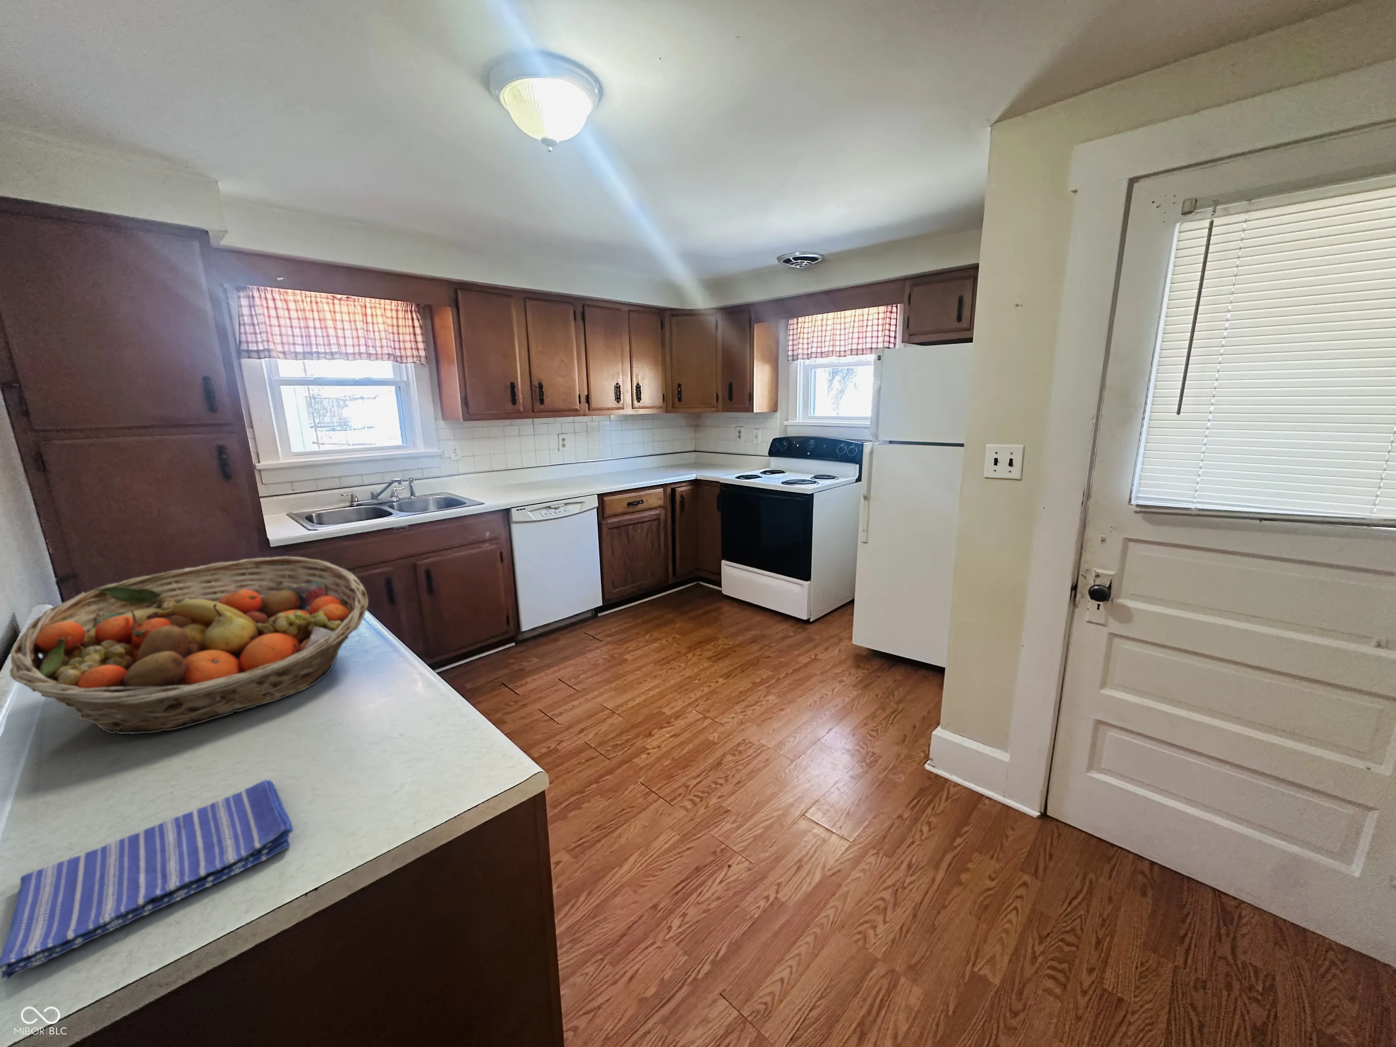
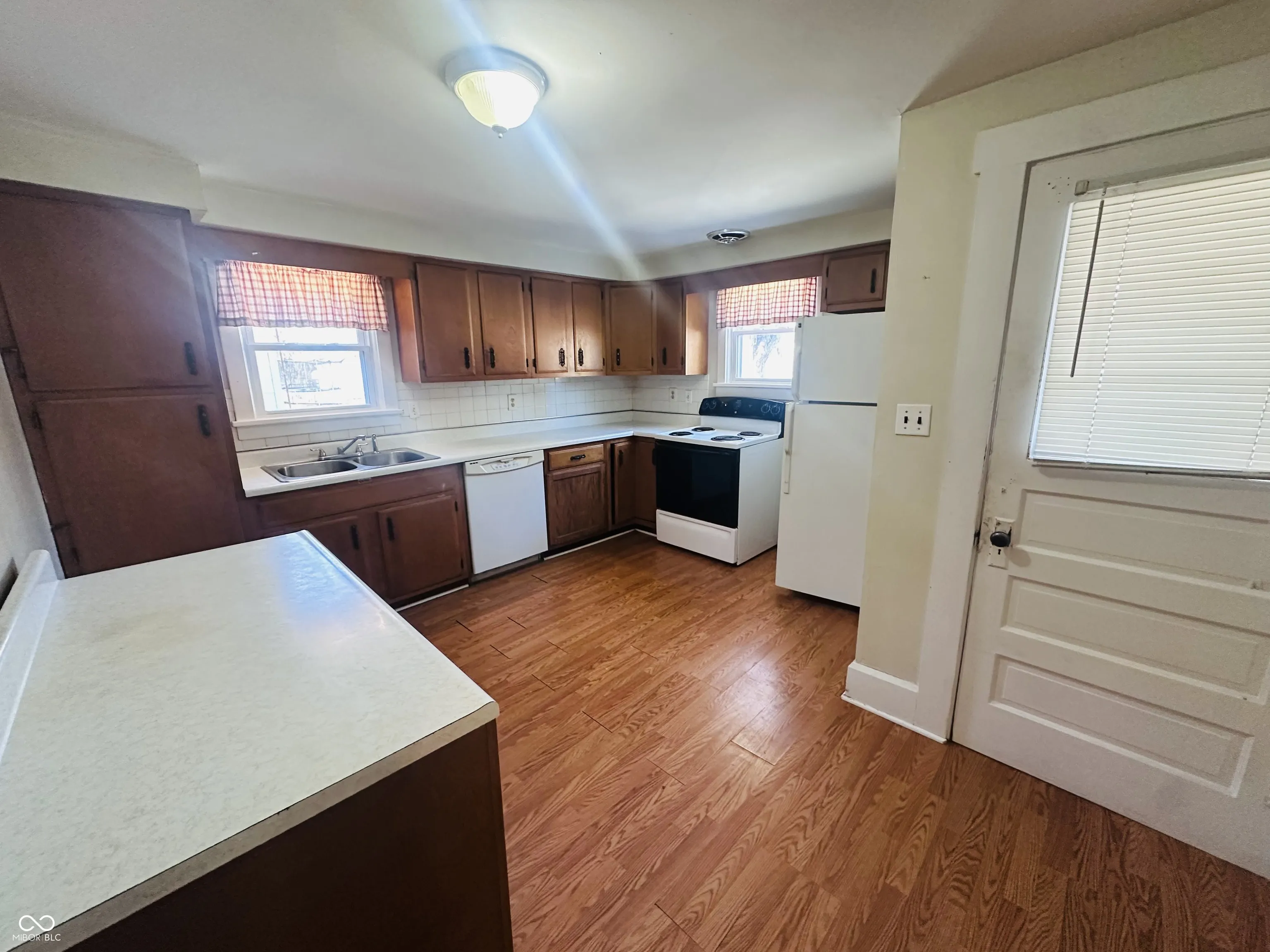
- dish towel (163, 856)
- fruit basket (218, 635)
